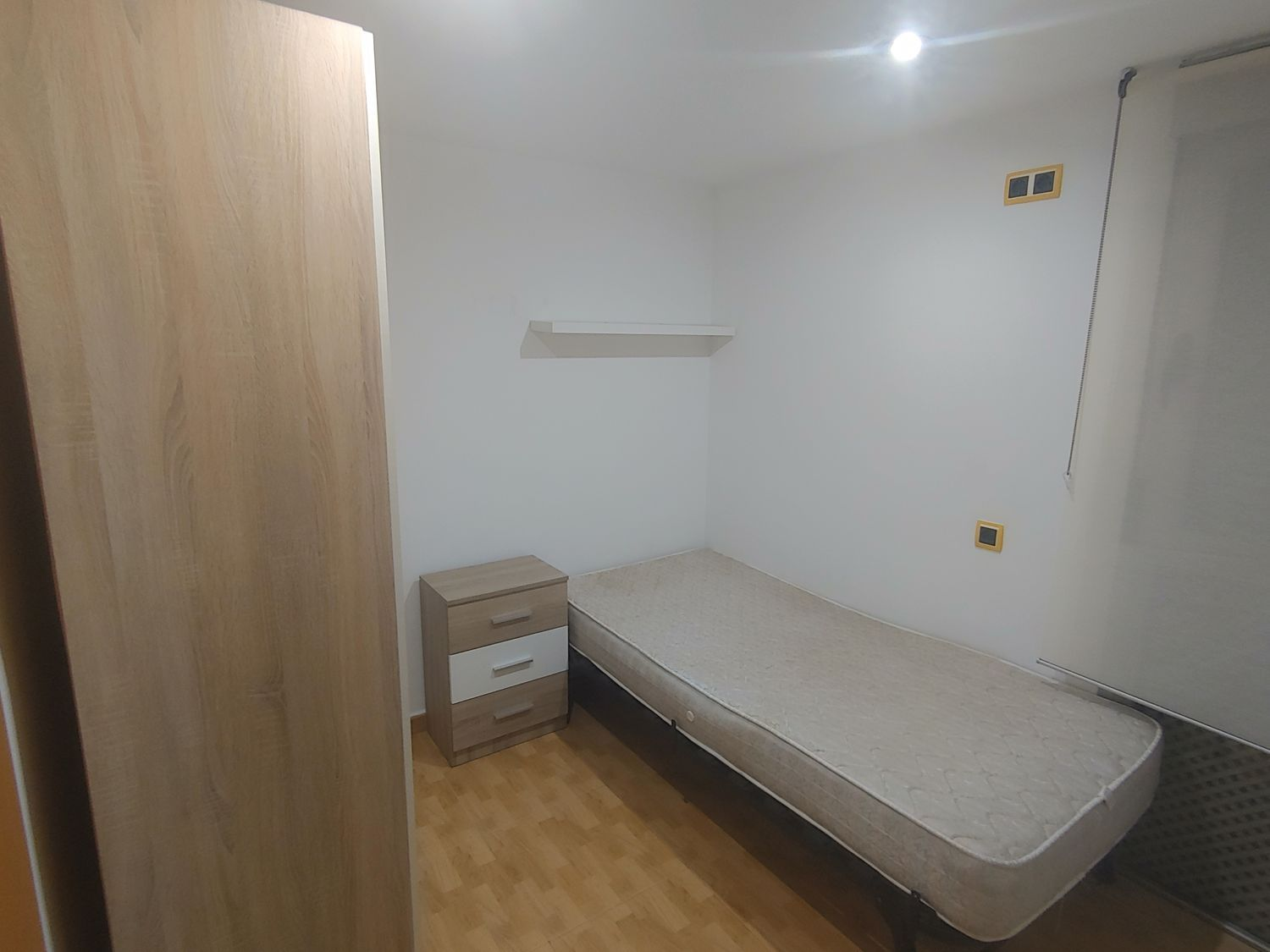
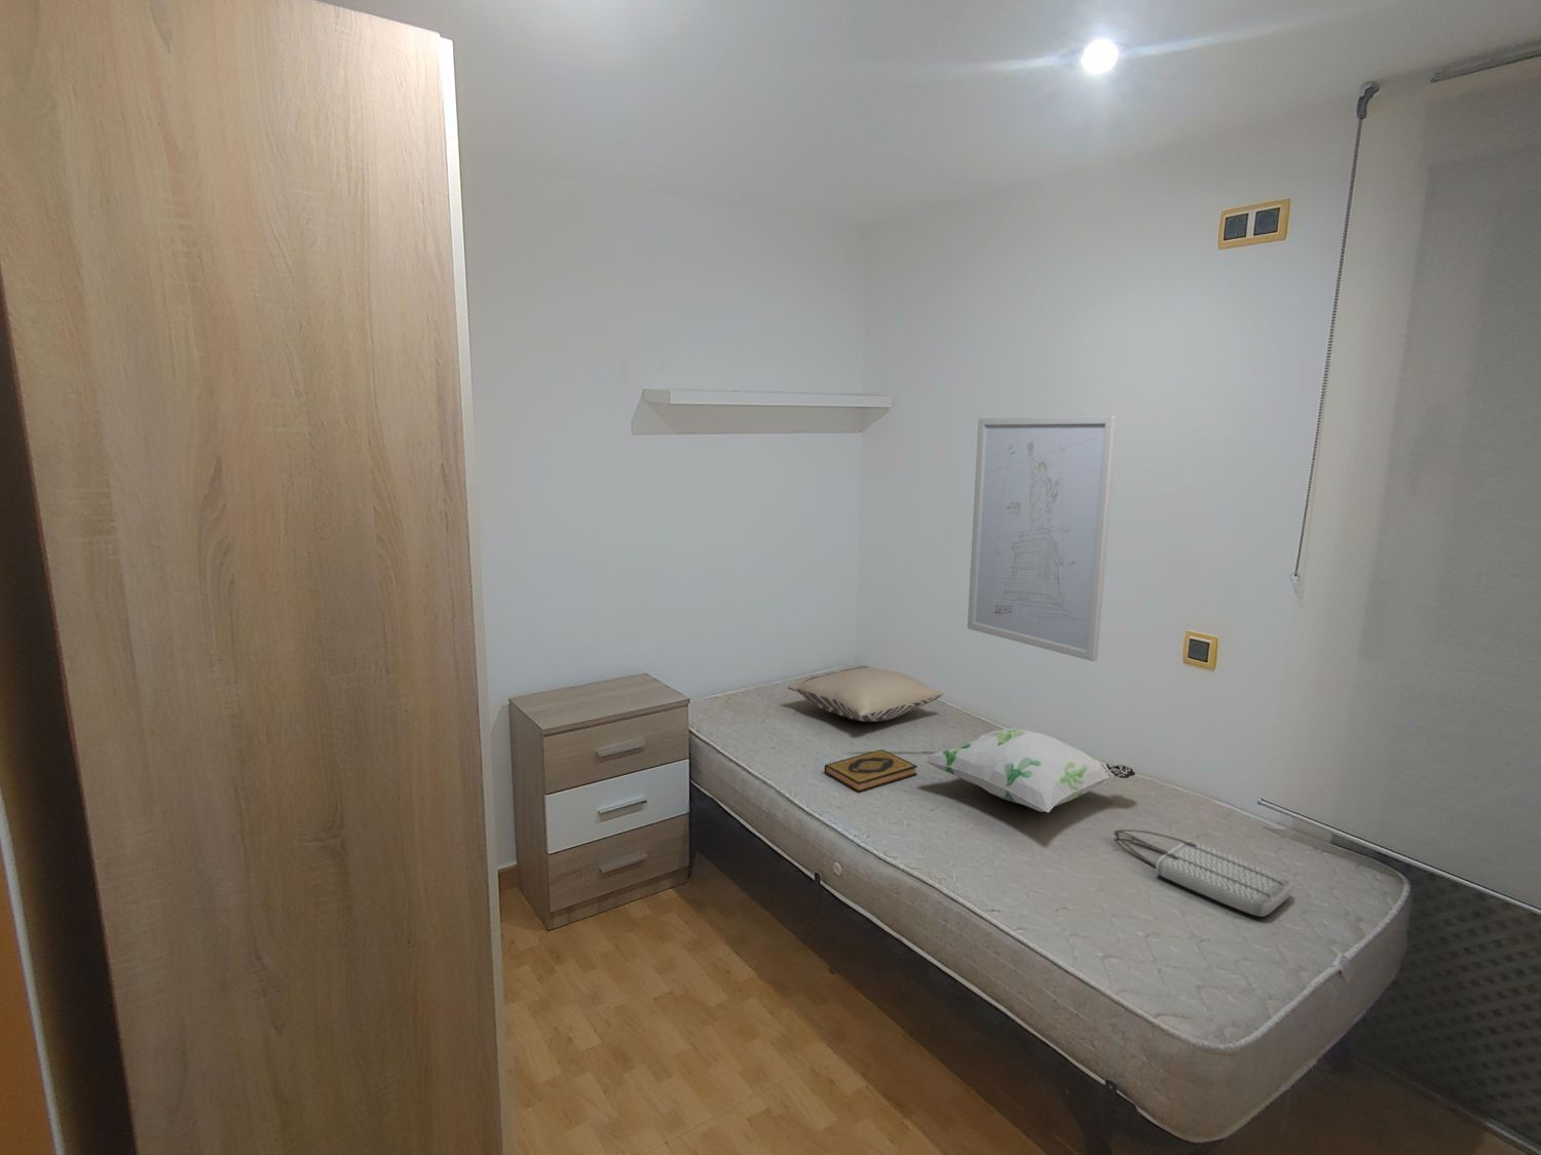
+ decorative pillow (1029, 766)
+ wall art (1035, 533)
+ hardback book (870, 769)
+ tote bag (1190, 864)
+ pillow (864, 692)
